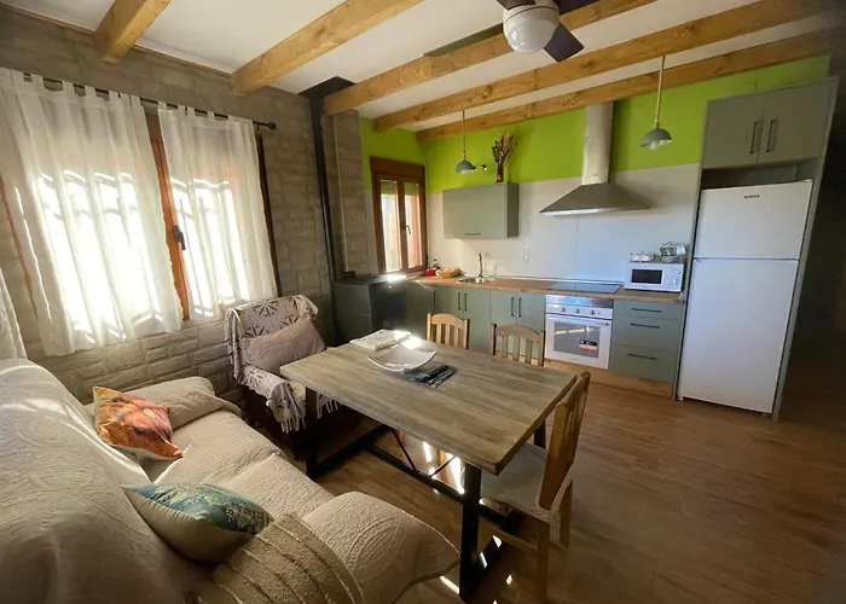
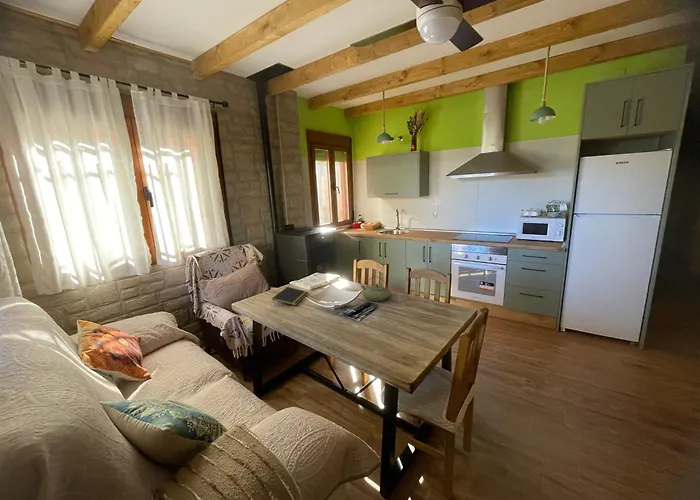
+ teapot (375, 287)
+ notepad (291, 295)
